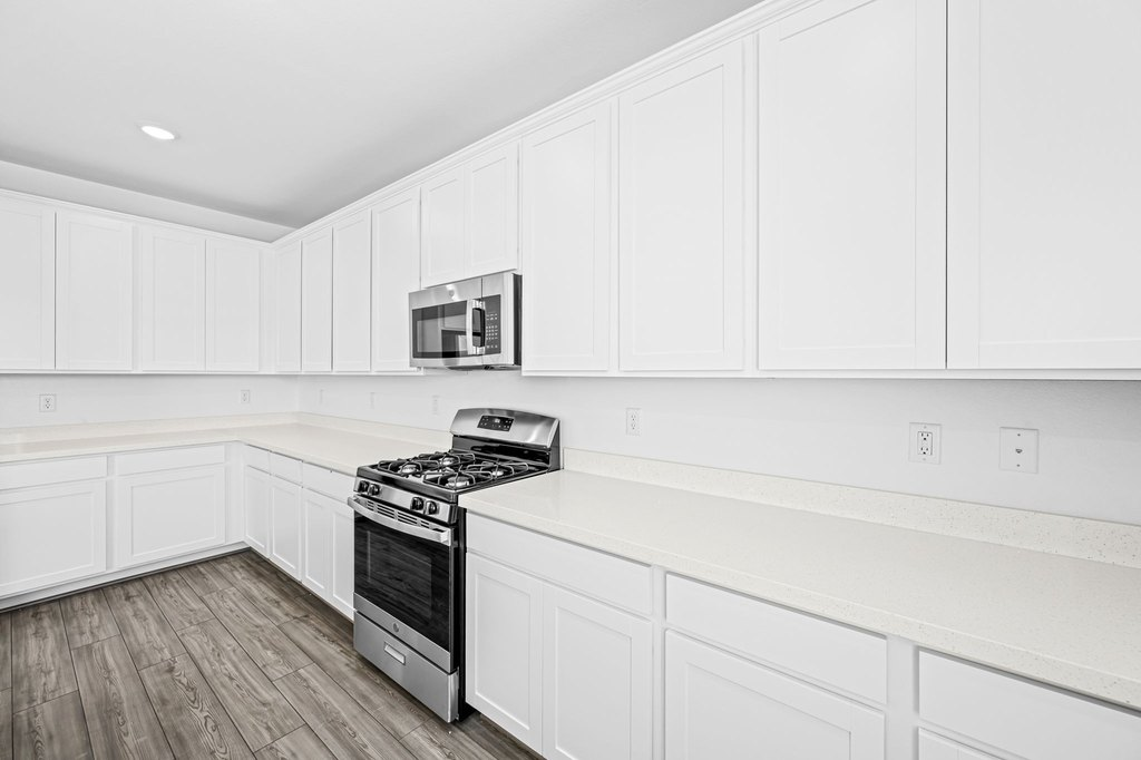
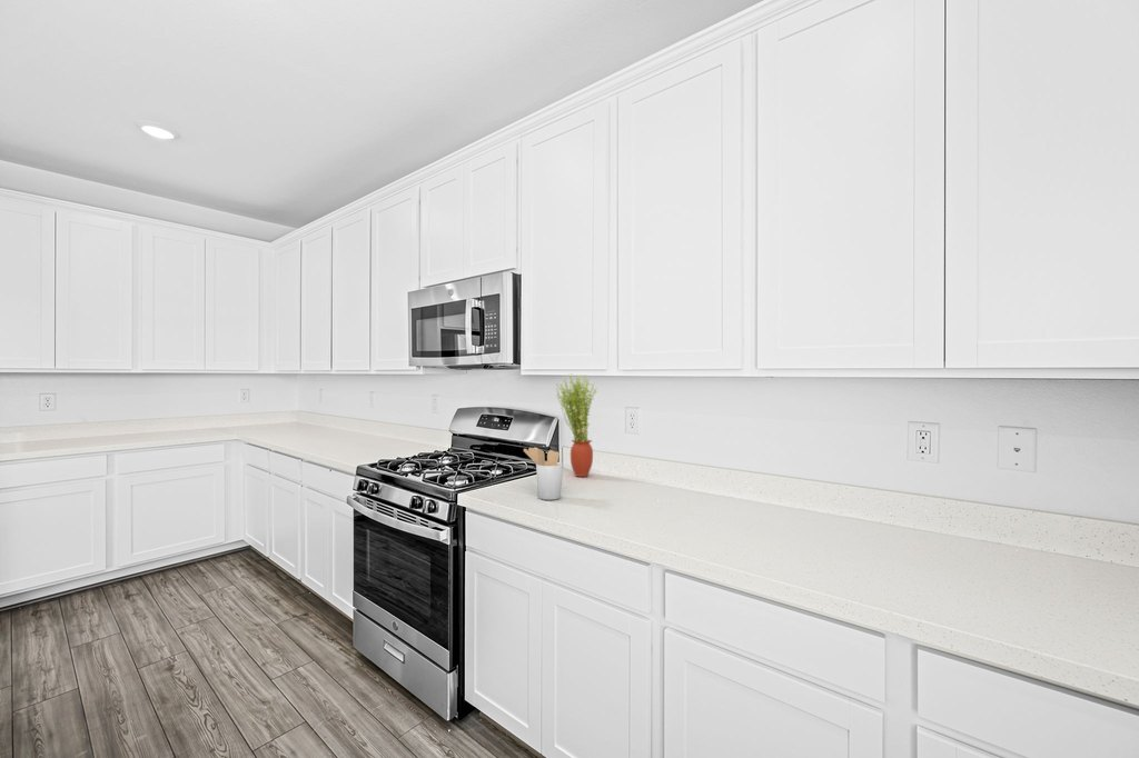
+ potted plant (574, 423)
+ utensil holder (543, 471)
